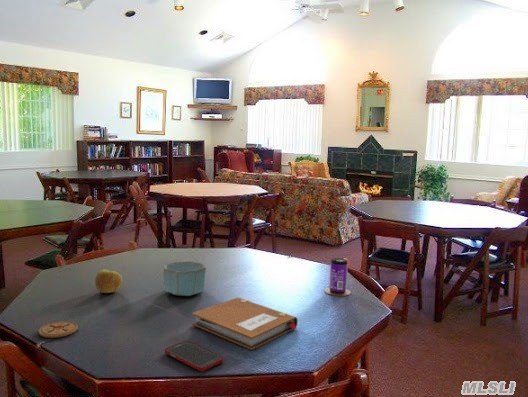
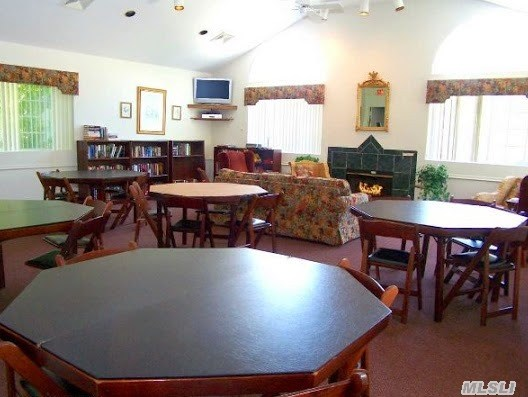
- cell phone (193, 355)
- apple (108, 280)
- notebook (246, 320)
- coaster (58, 329)
- beverage can (338, 276)
- bowl (183, 278)
